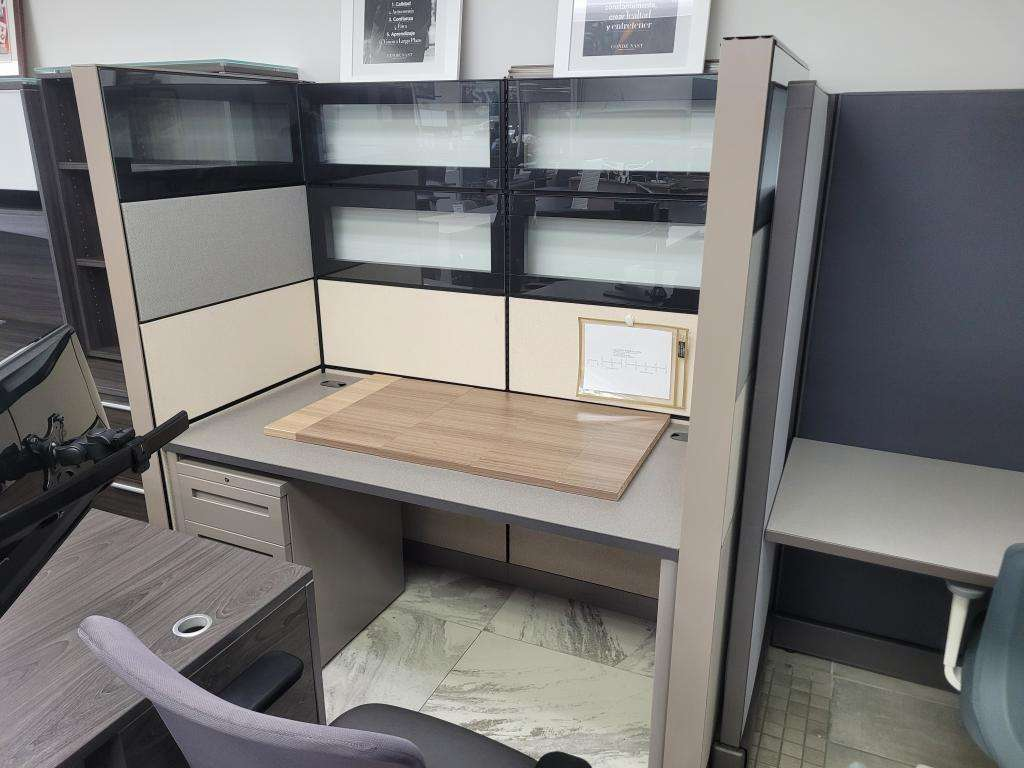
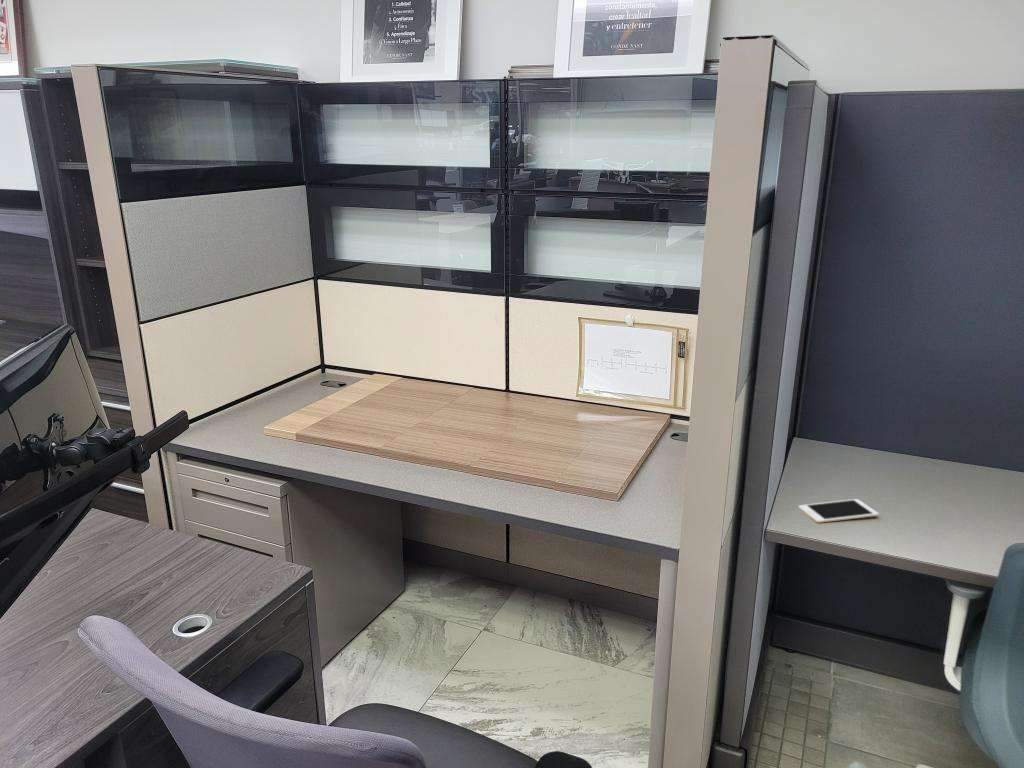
+ cell phone (838, 510)
